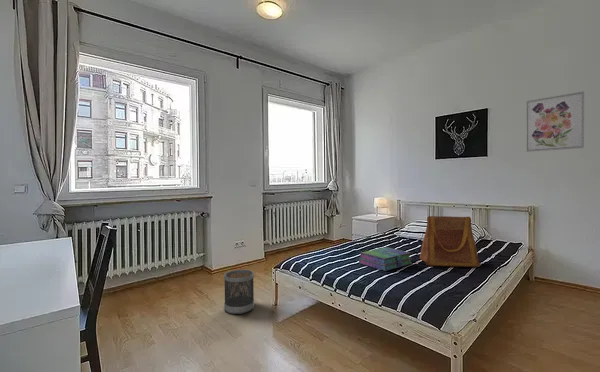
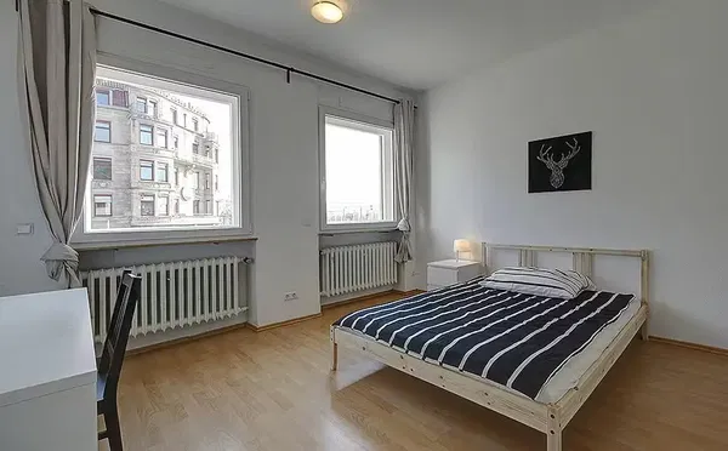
- wastebasket (239, 290)
- wall art (553, 123)
- stack of books (385, 257)
- tote bag (448, 240)
